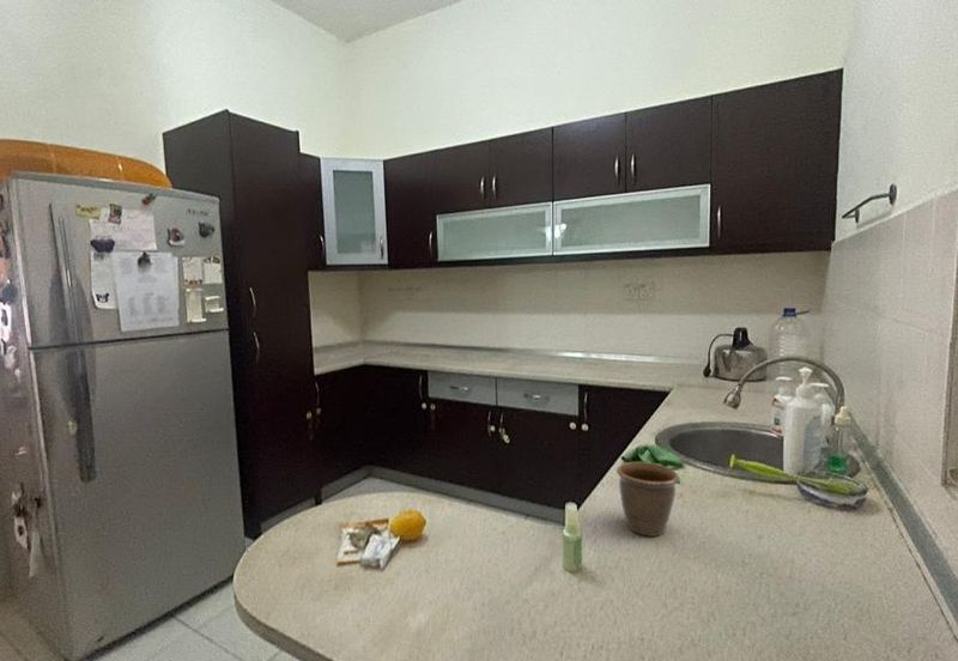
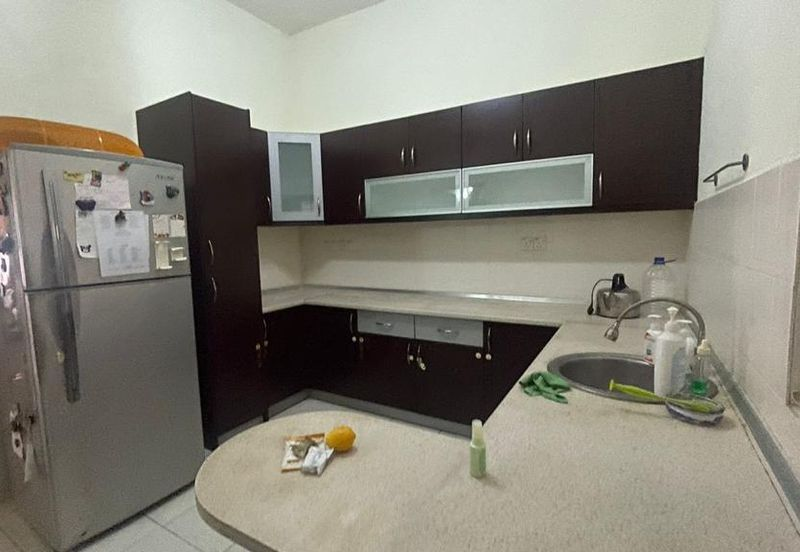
- mug (647, 497)
